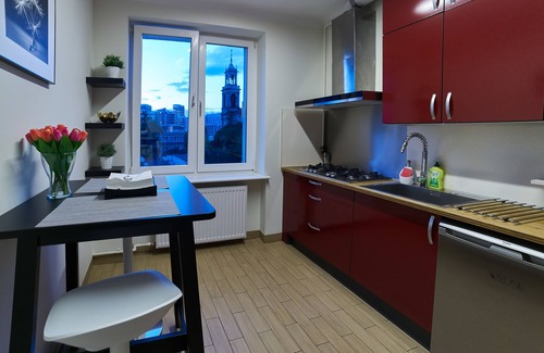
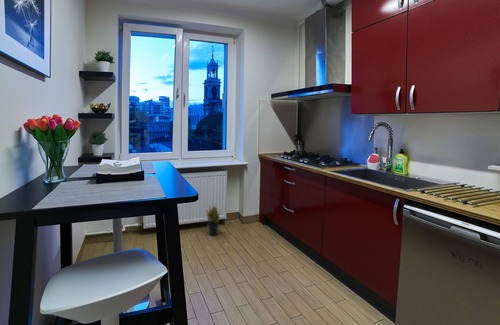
+ potted plant (214, 218)
